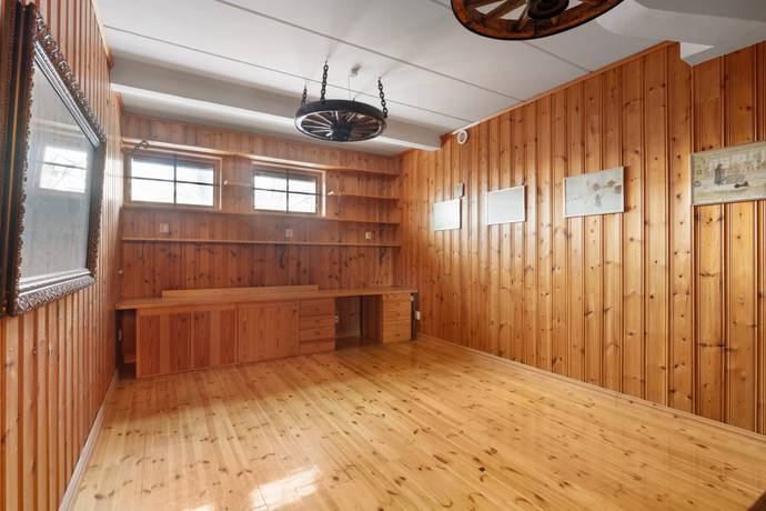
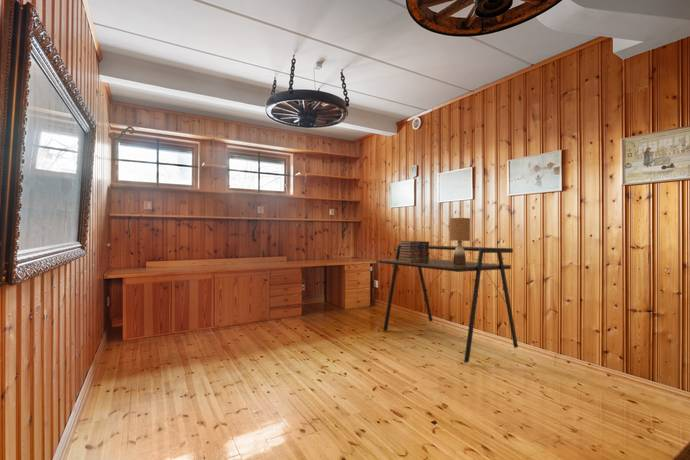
+ desk (430, 285)
+ table lamp (459, 241)
+ book stack (414, 251)
